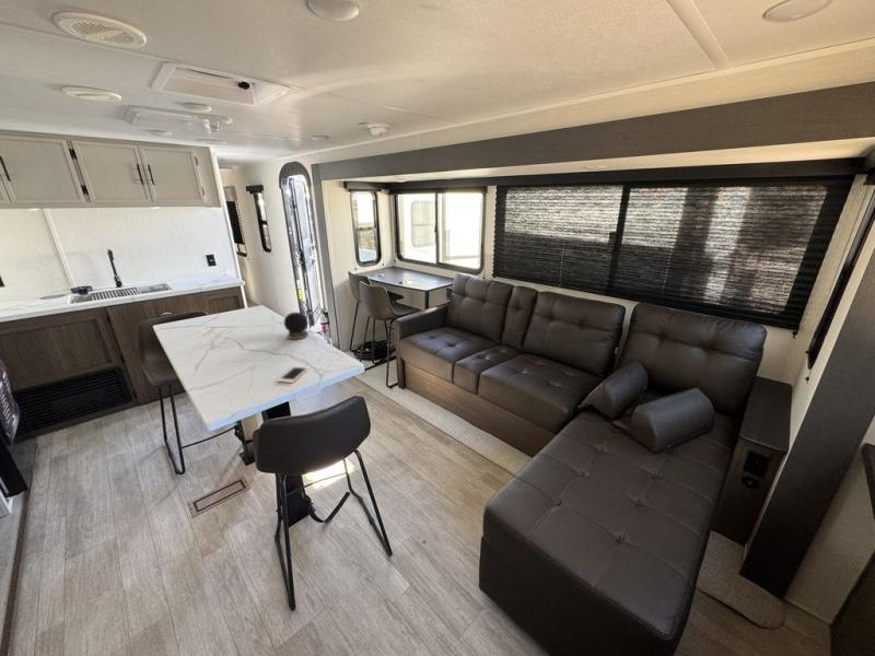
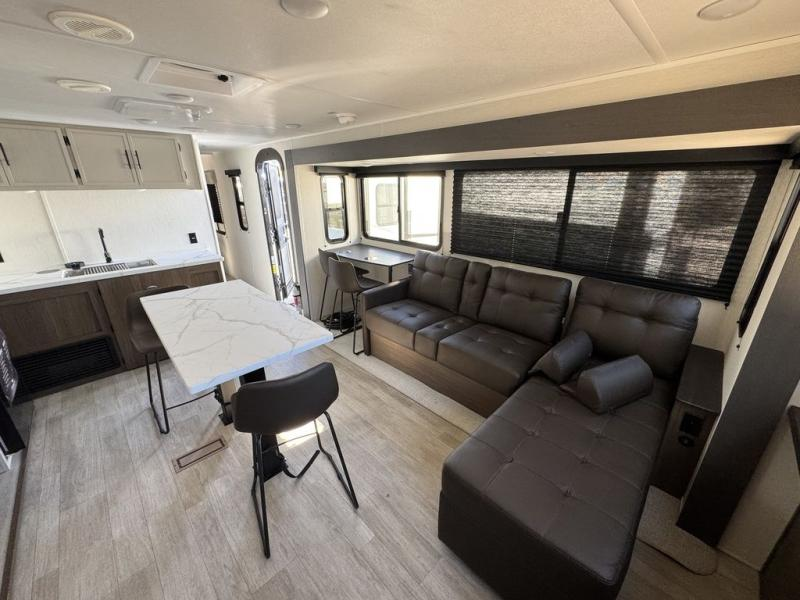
- cell phone (294, 373)
- speaker (296, 324)
